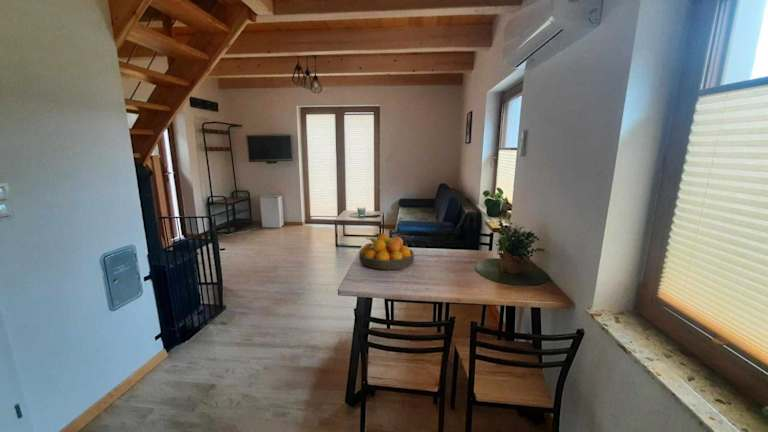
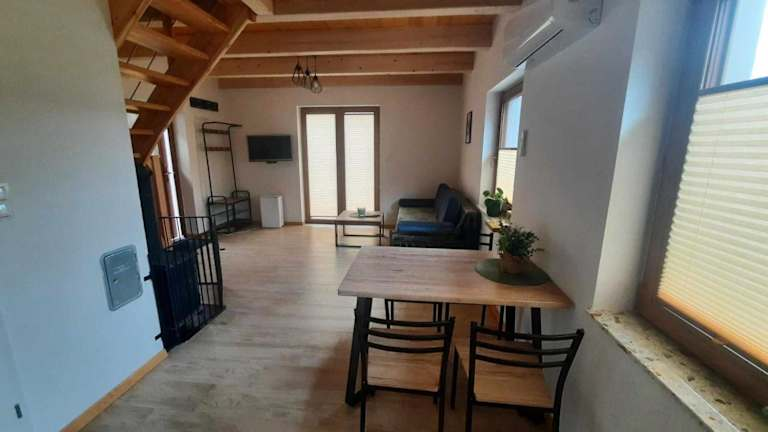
- fruit bowl (386, 248)
